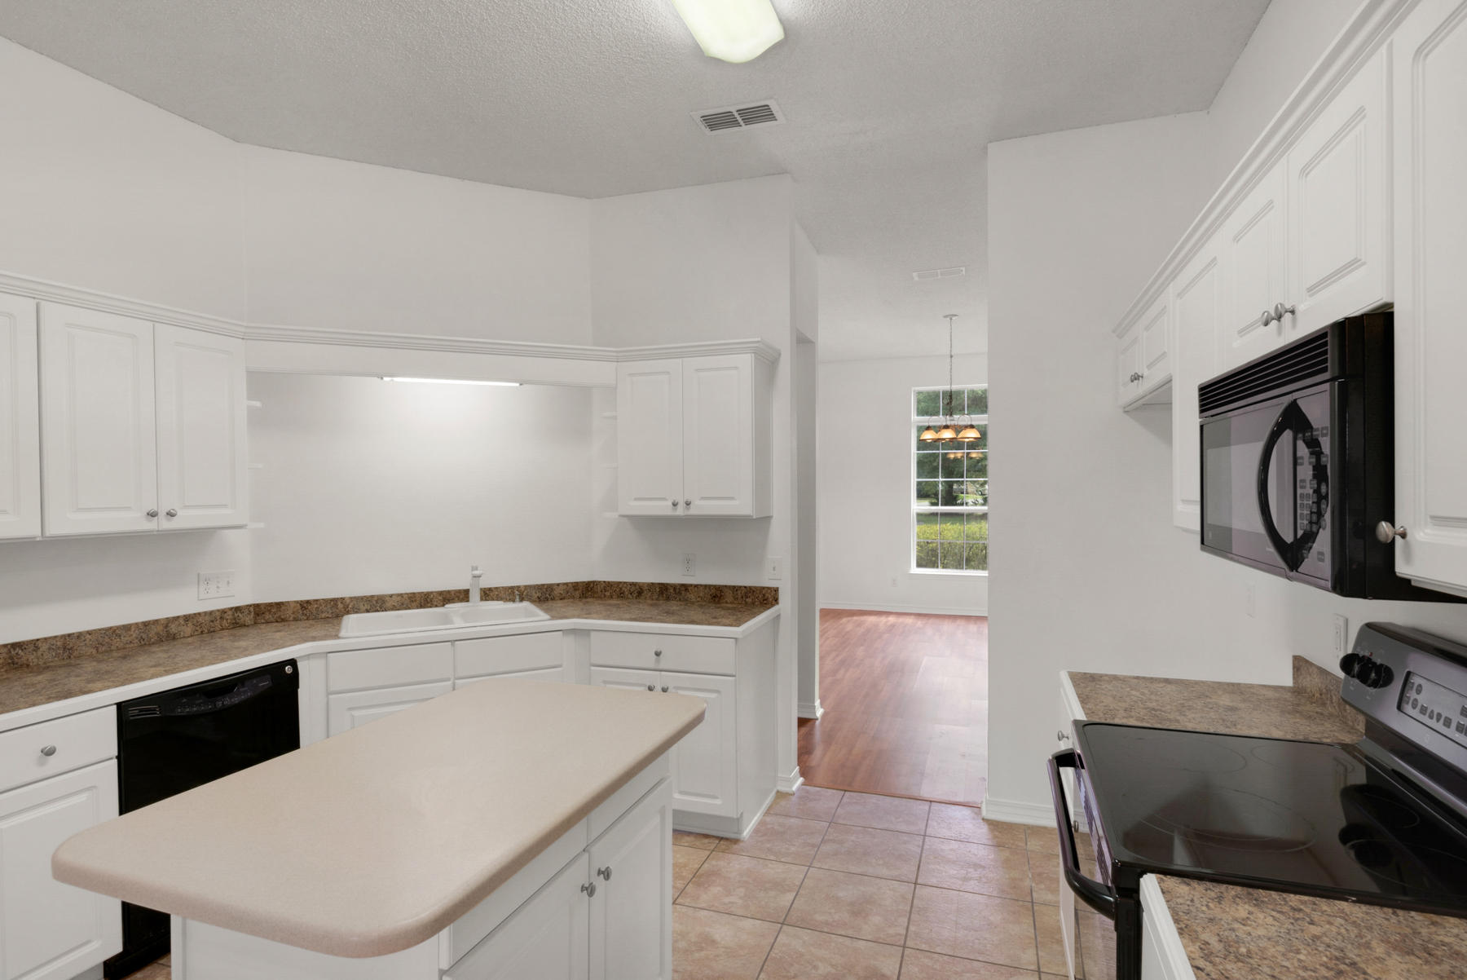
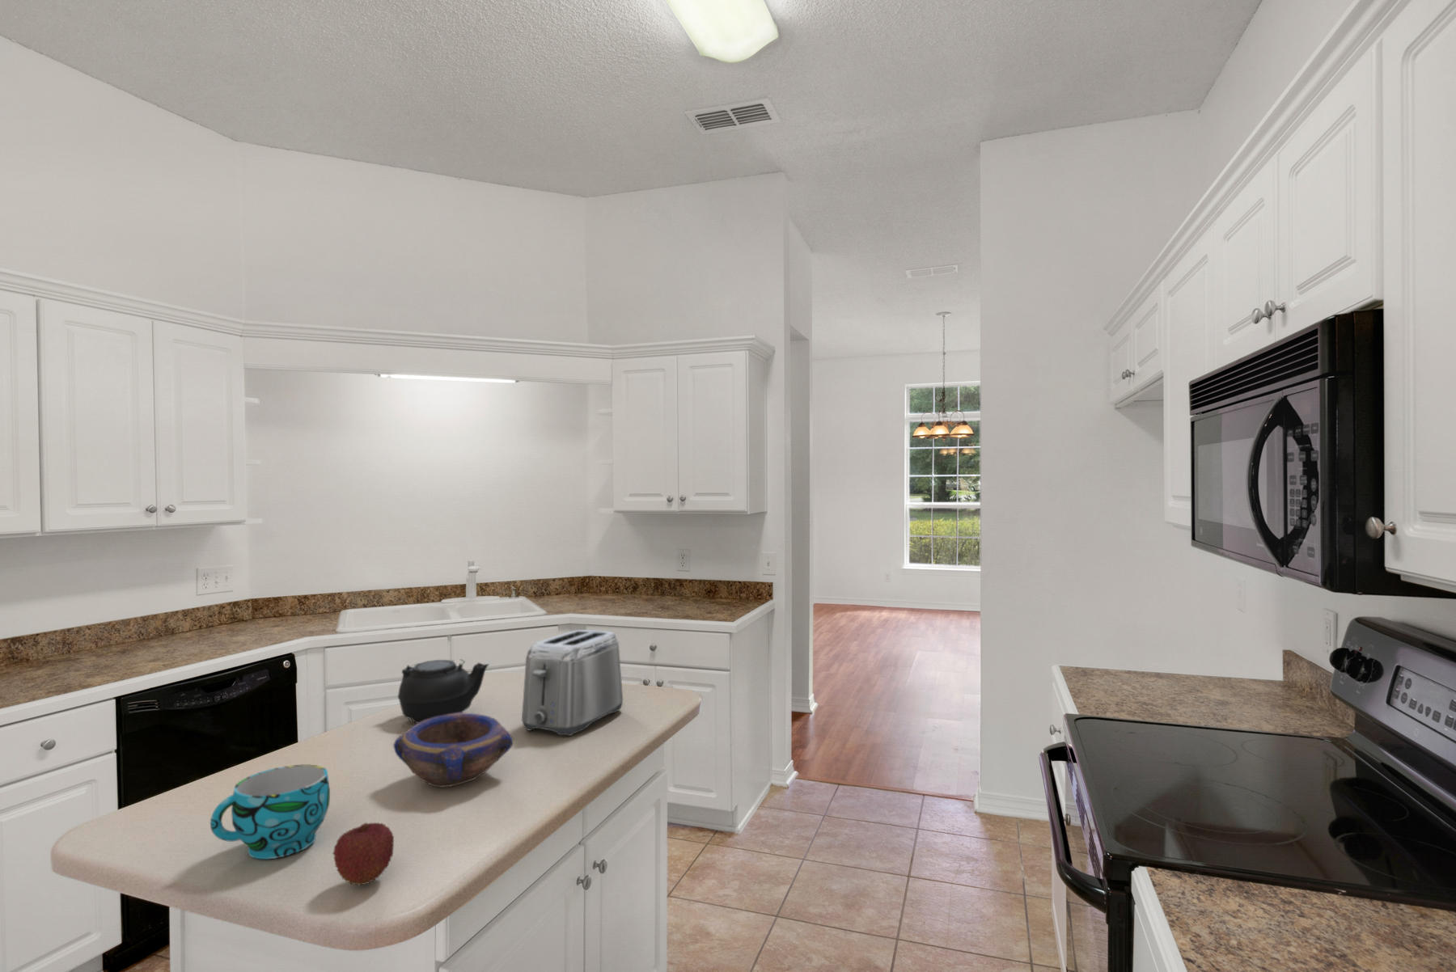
+ fruit (365, 853)
+ teapot (444, 690)
+ cup (278, 815)
+ bowl (455, 752)
+ toaster (577, 678)
